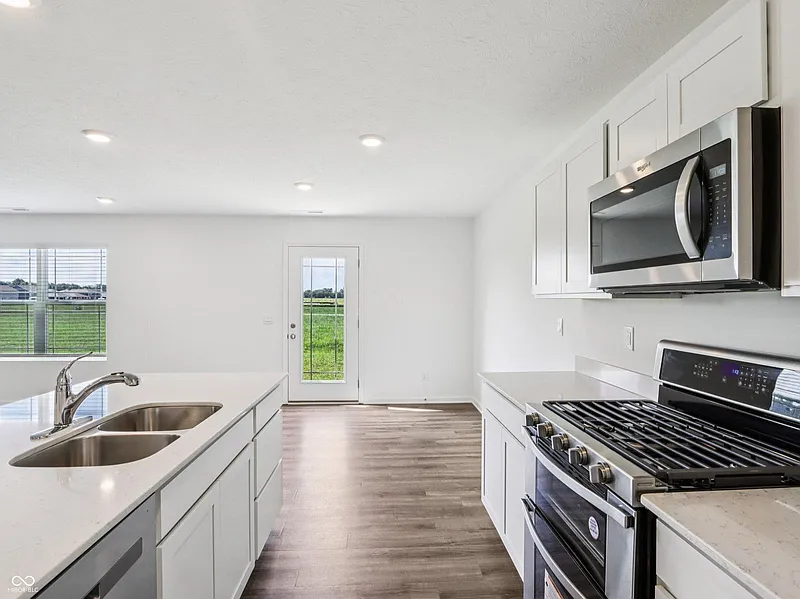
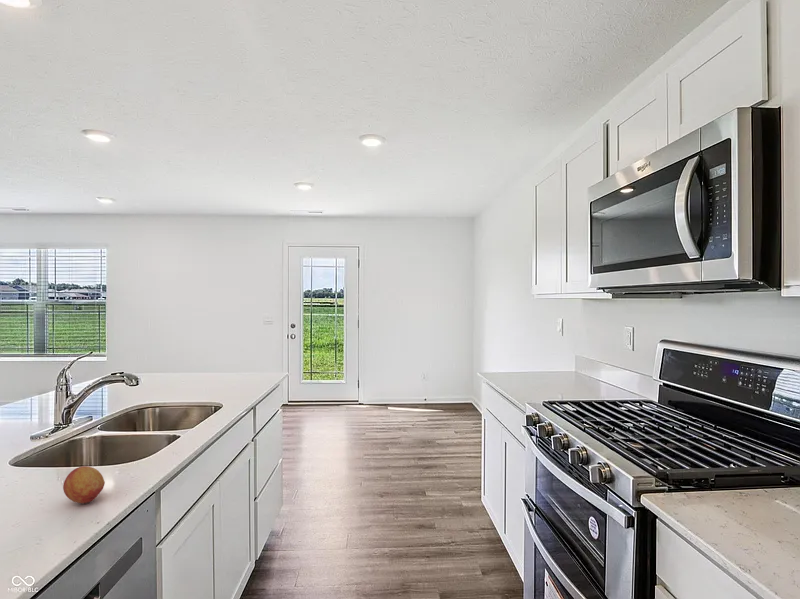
+ fruit (84, 484)
